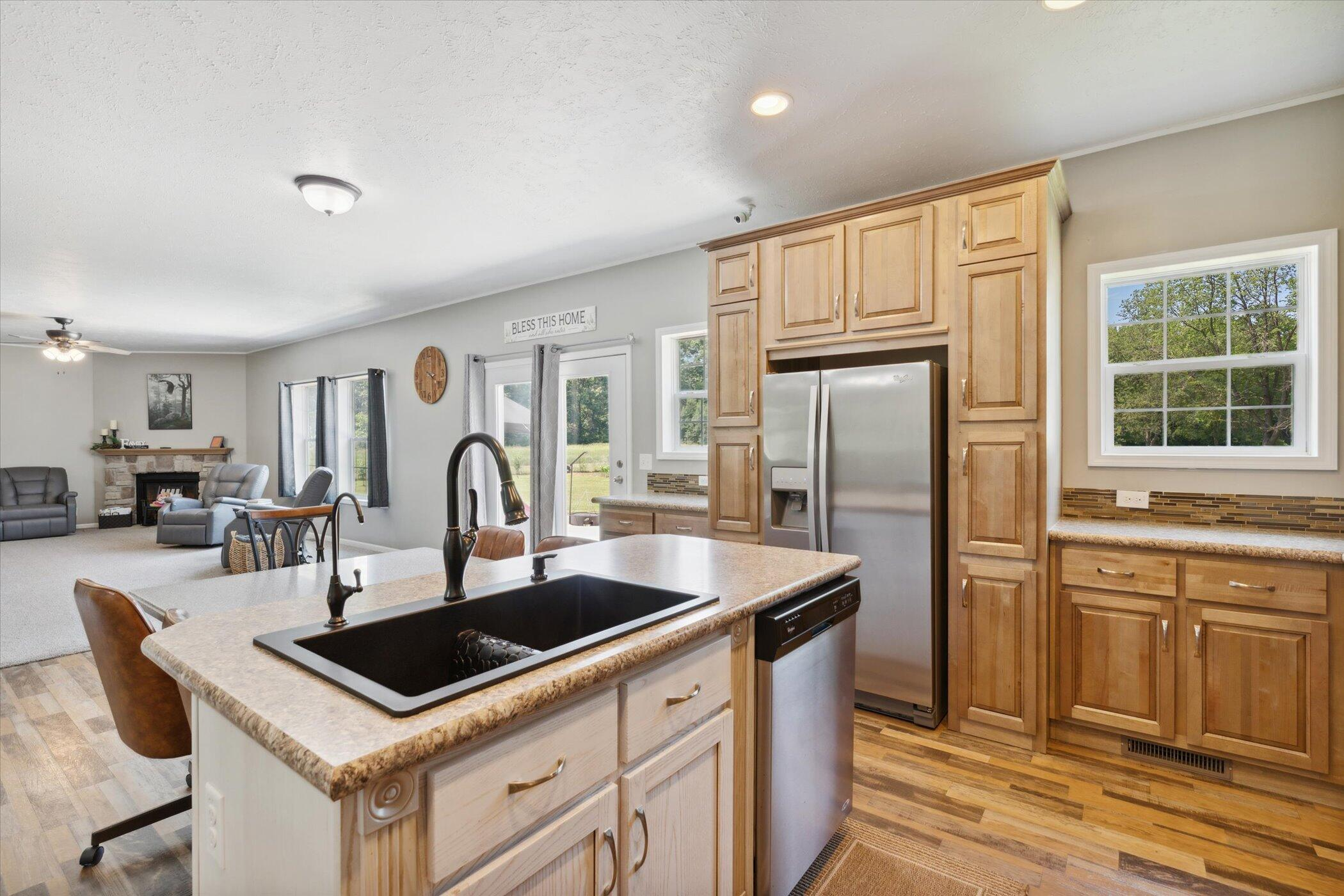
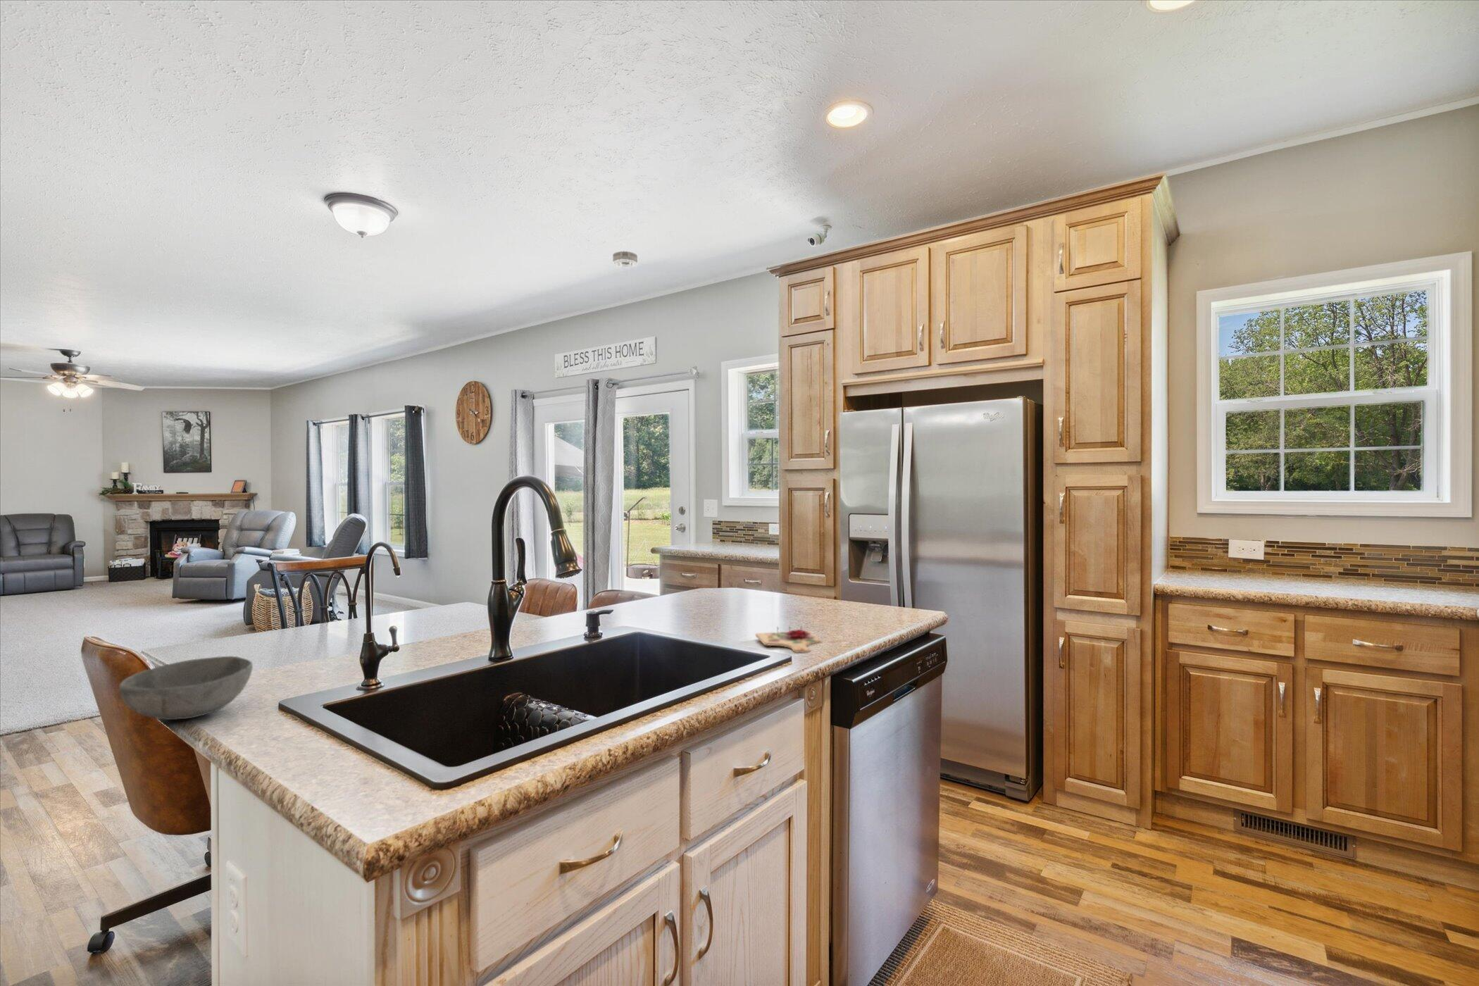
+ smoke detector (625, 259)
+ cutting board (791, 638)
+ bowl (189, 691)
